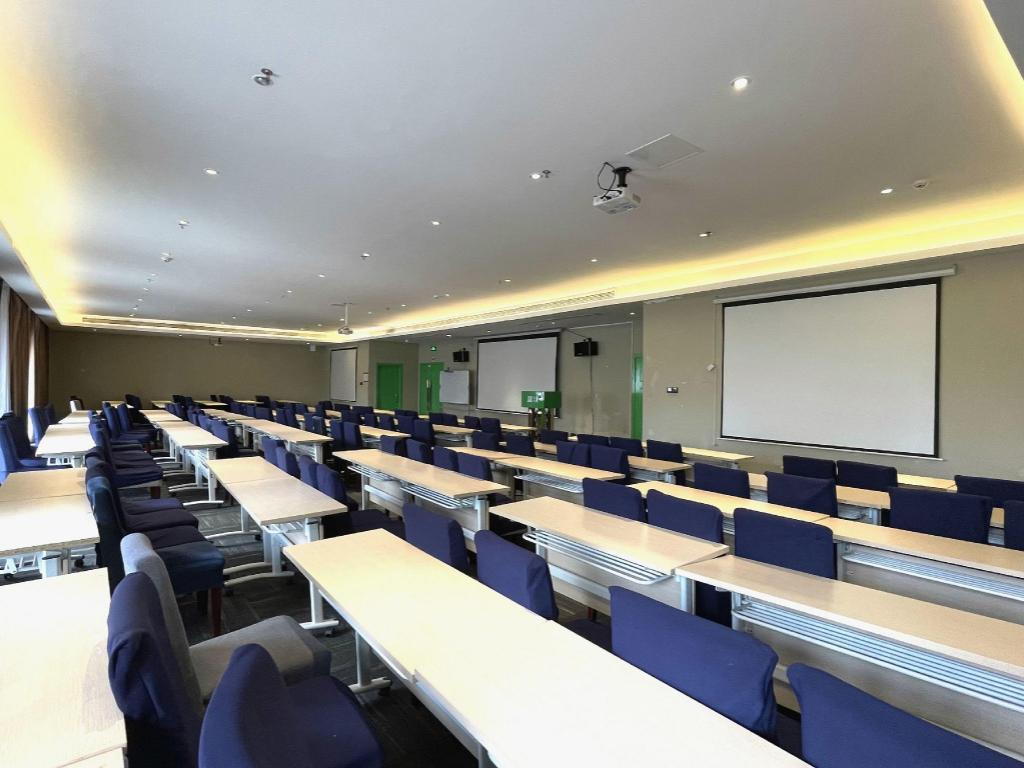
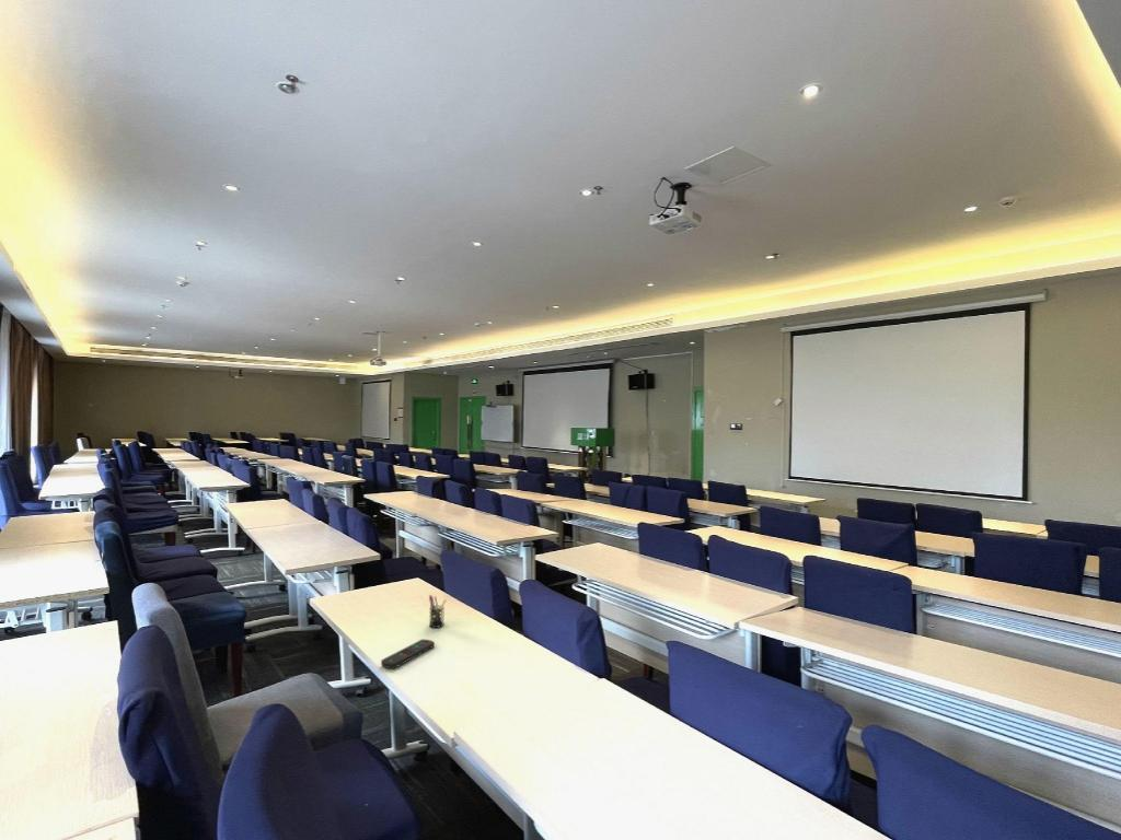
+ remote control (408, 652)
+ pen holder (435, 610)
